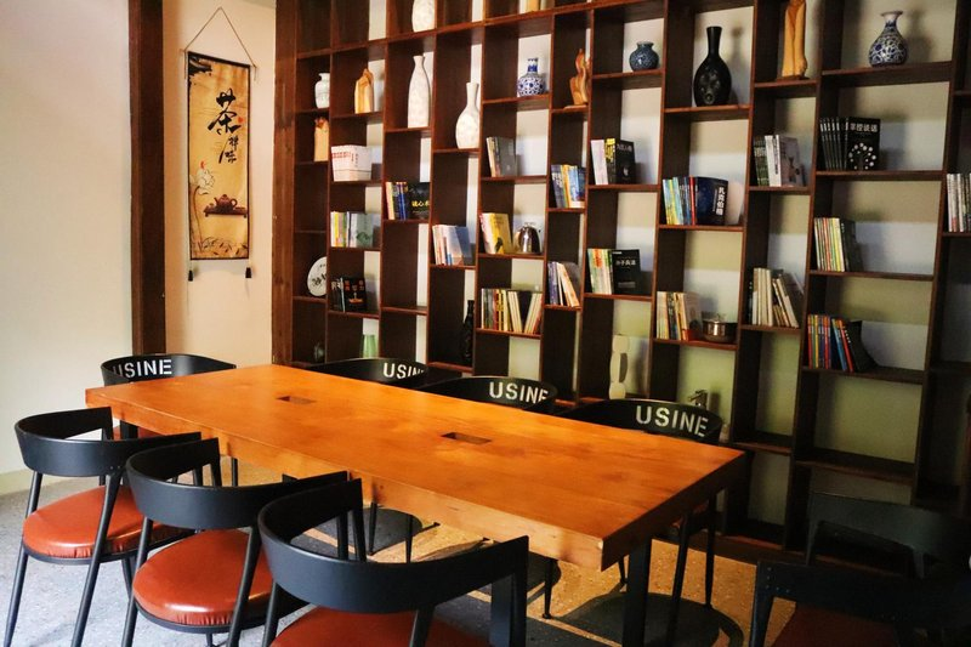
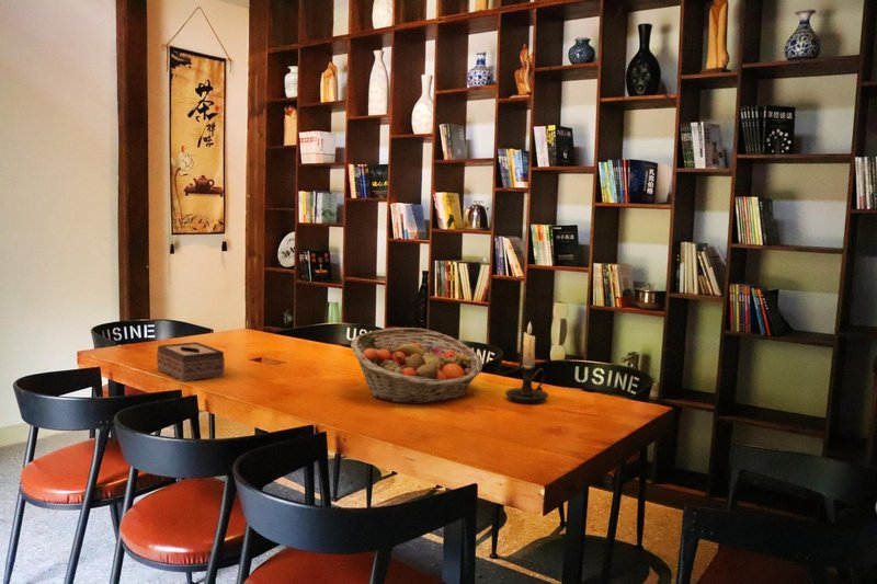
+ candle holder (532, 359)
+ fruit basket (417, 364)
+ tissue box (190, 360)
